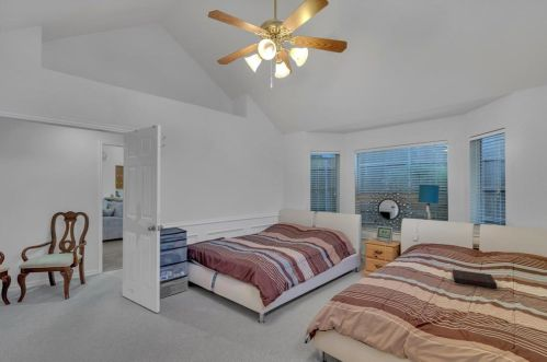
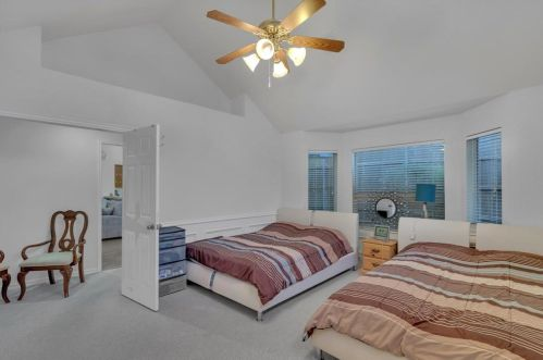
- book (472, 278)
